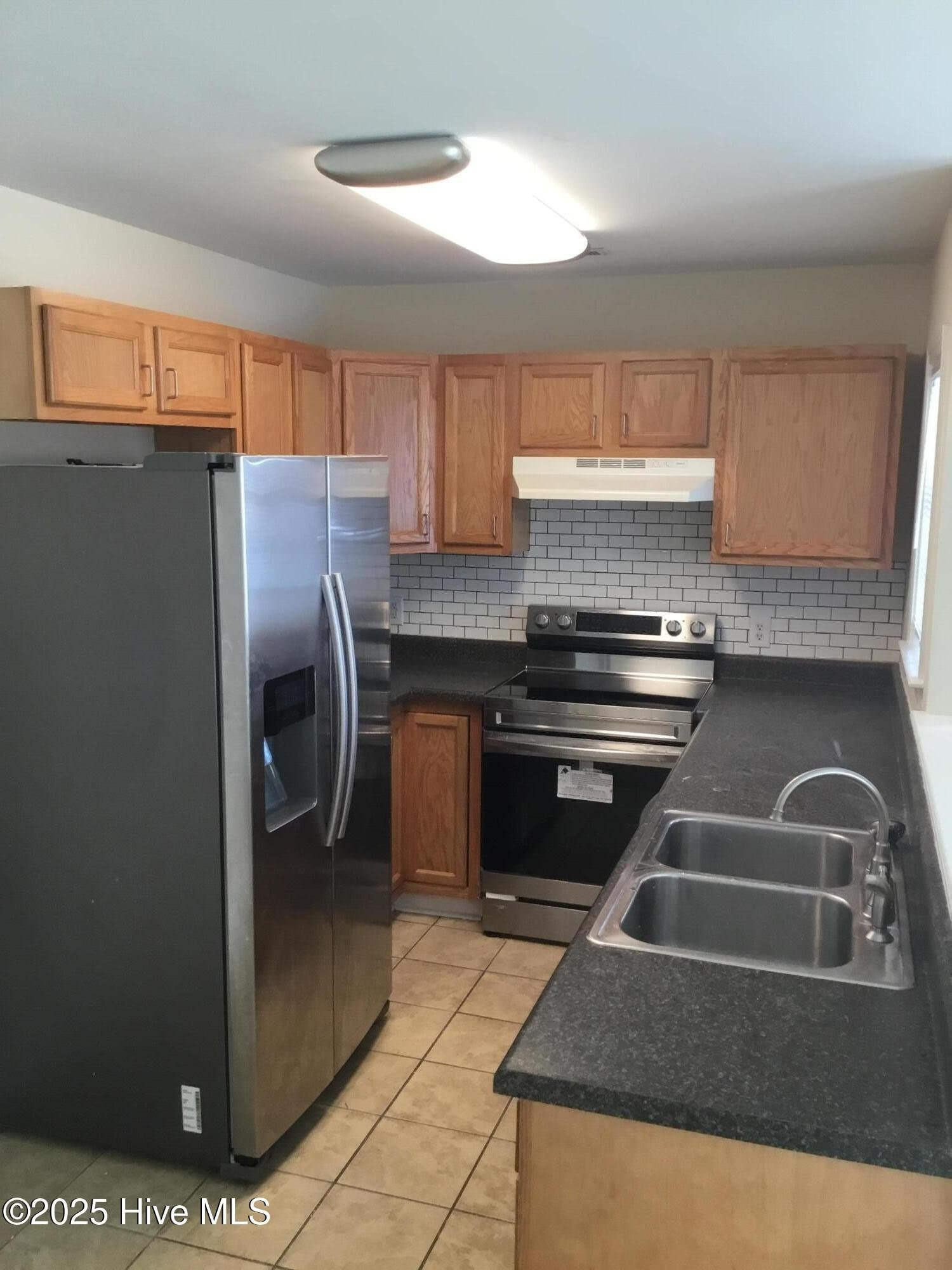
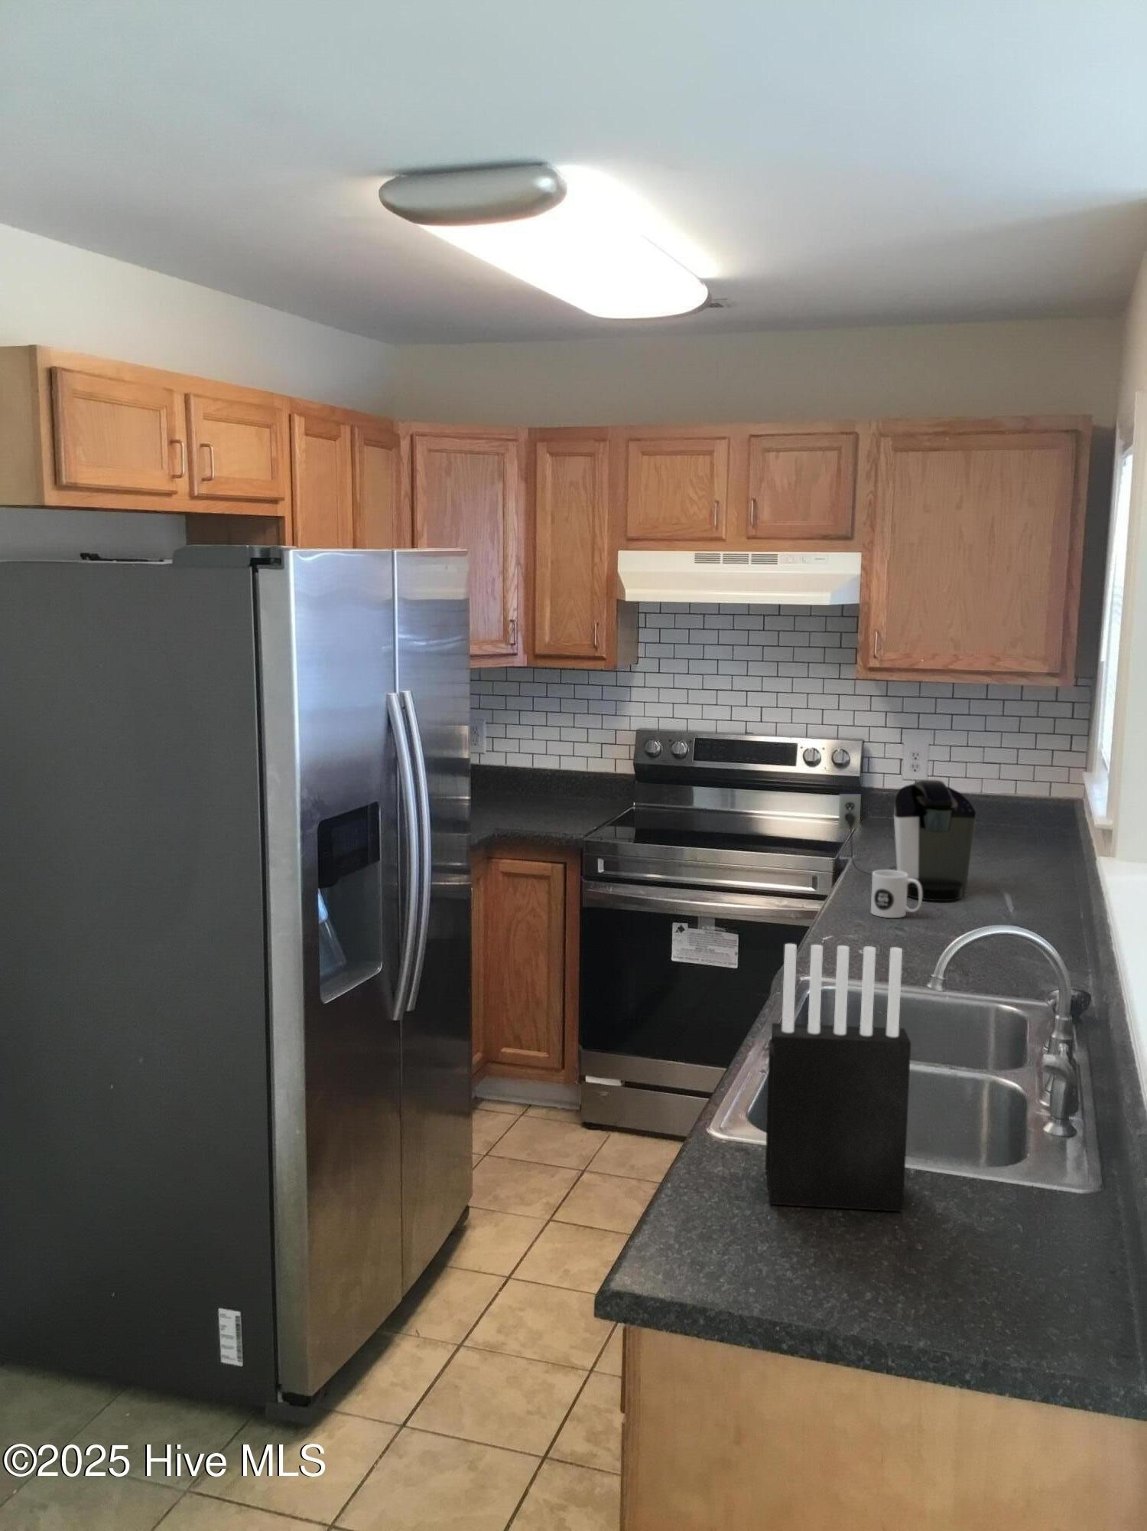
+ coffee maker (908, 835)
+ mug (896, 894)
+ knife block (835, 1064)
